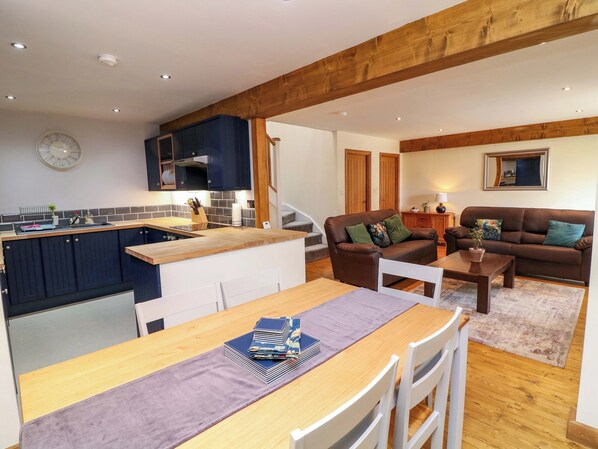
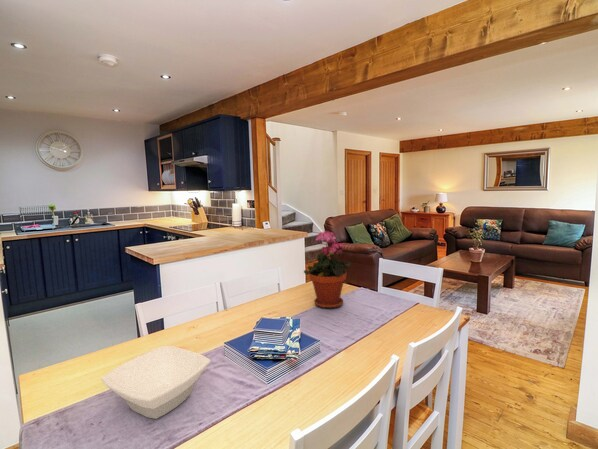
+ potted plant (328, 267)
+ bowl (159, 384)
